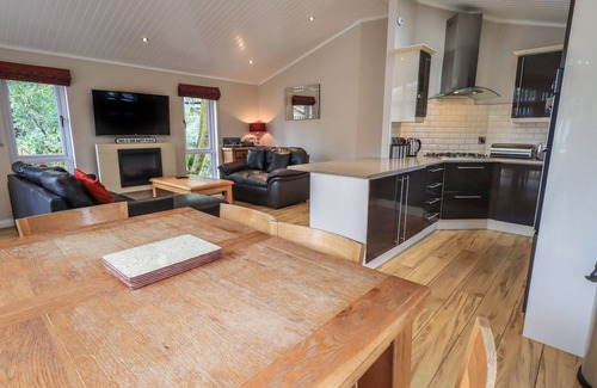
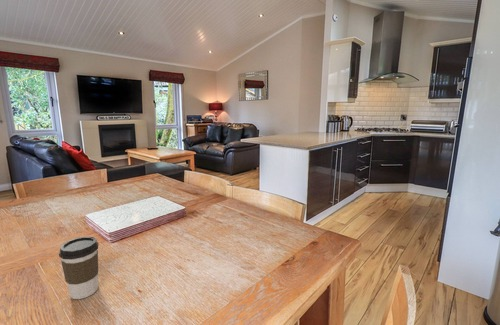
+ coffee cup (81, 267)
